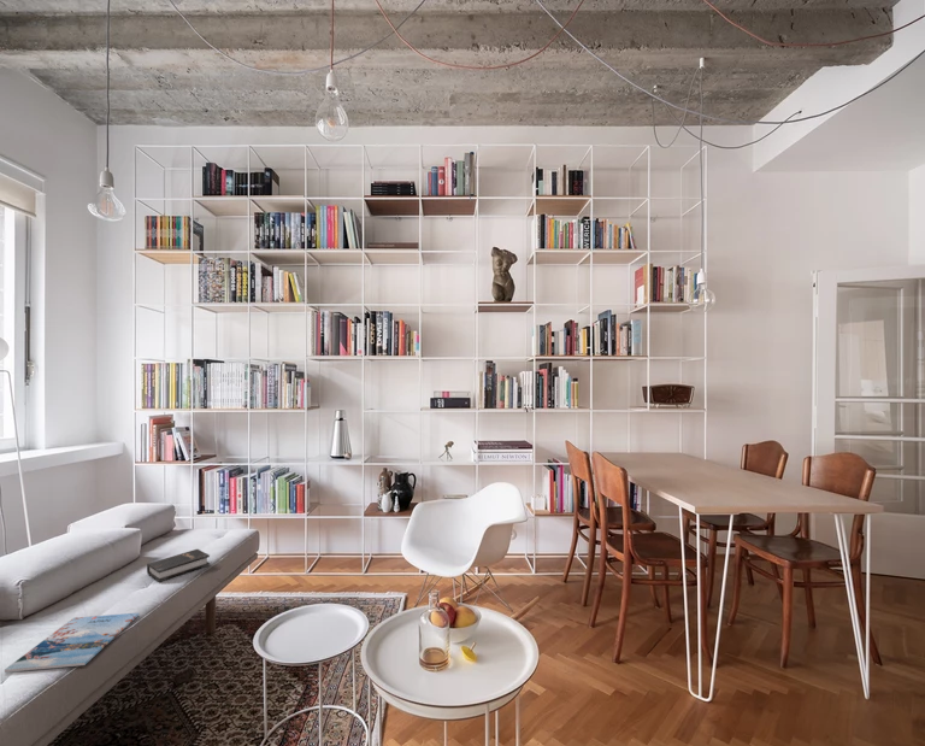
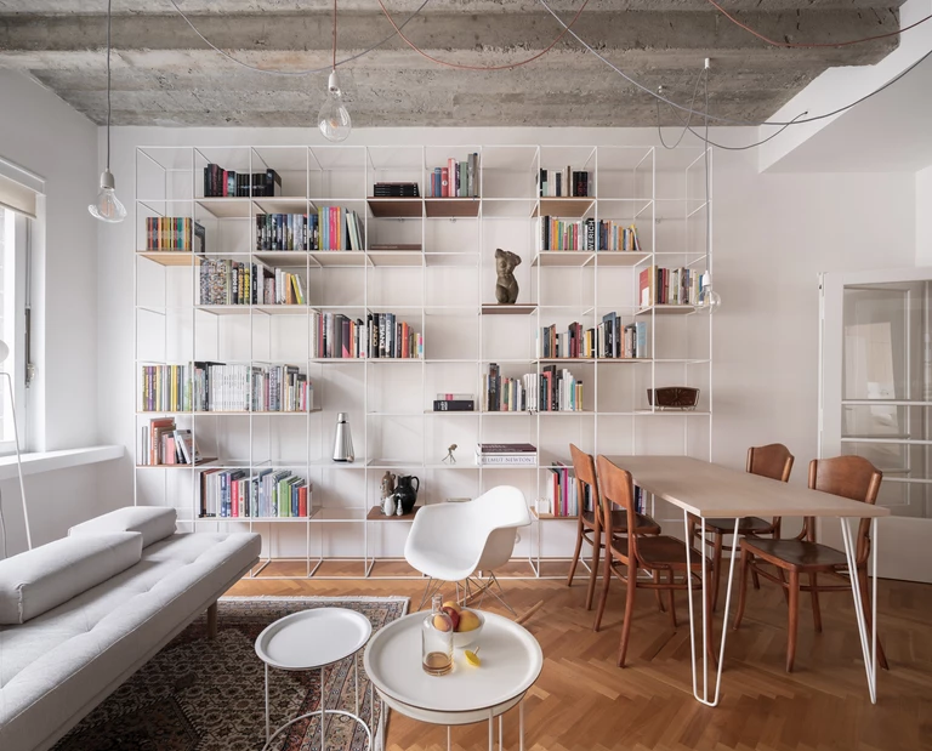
- magazine (78, 639)
- hardback book (178, 564)
